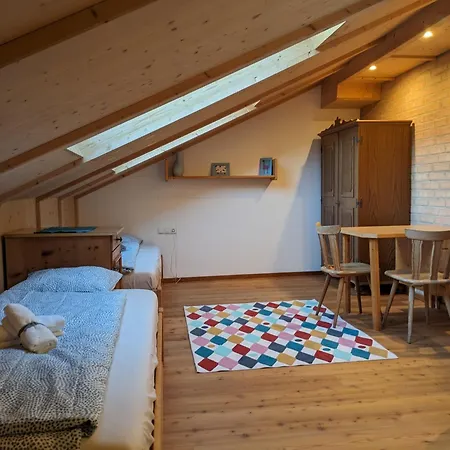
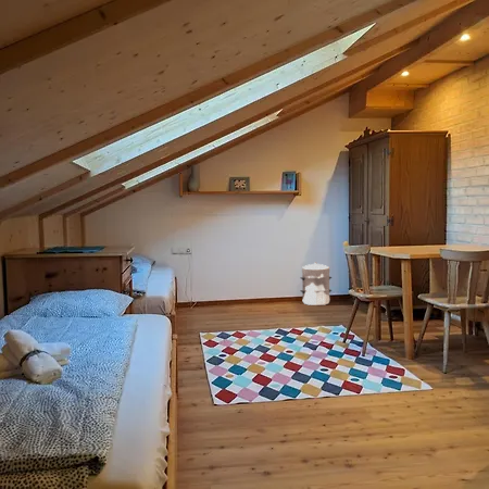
+ waste bin (315, 283)
